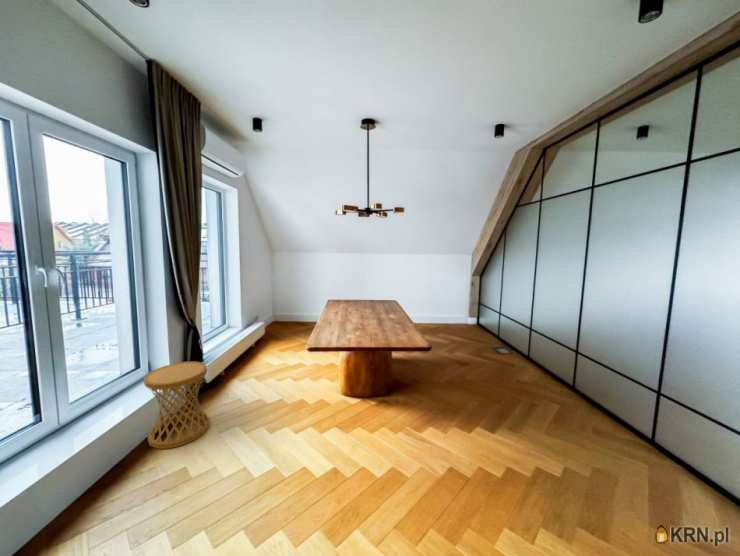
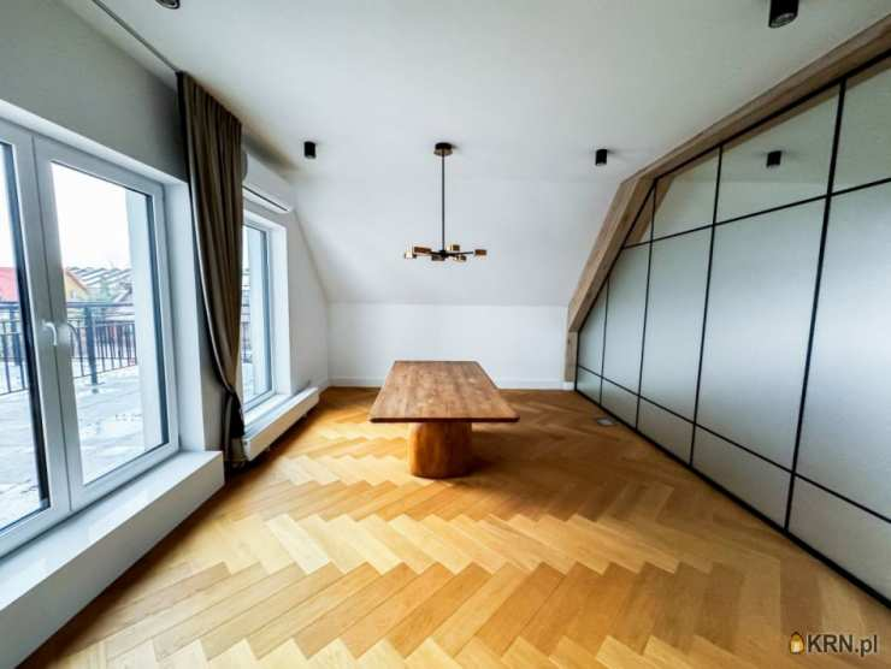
- side table (178, 401)
